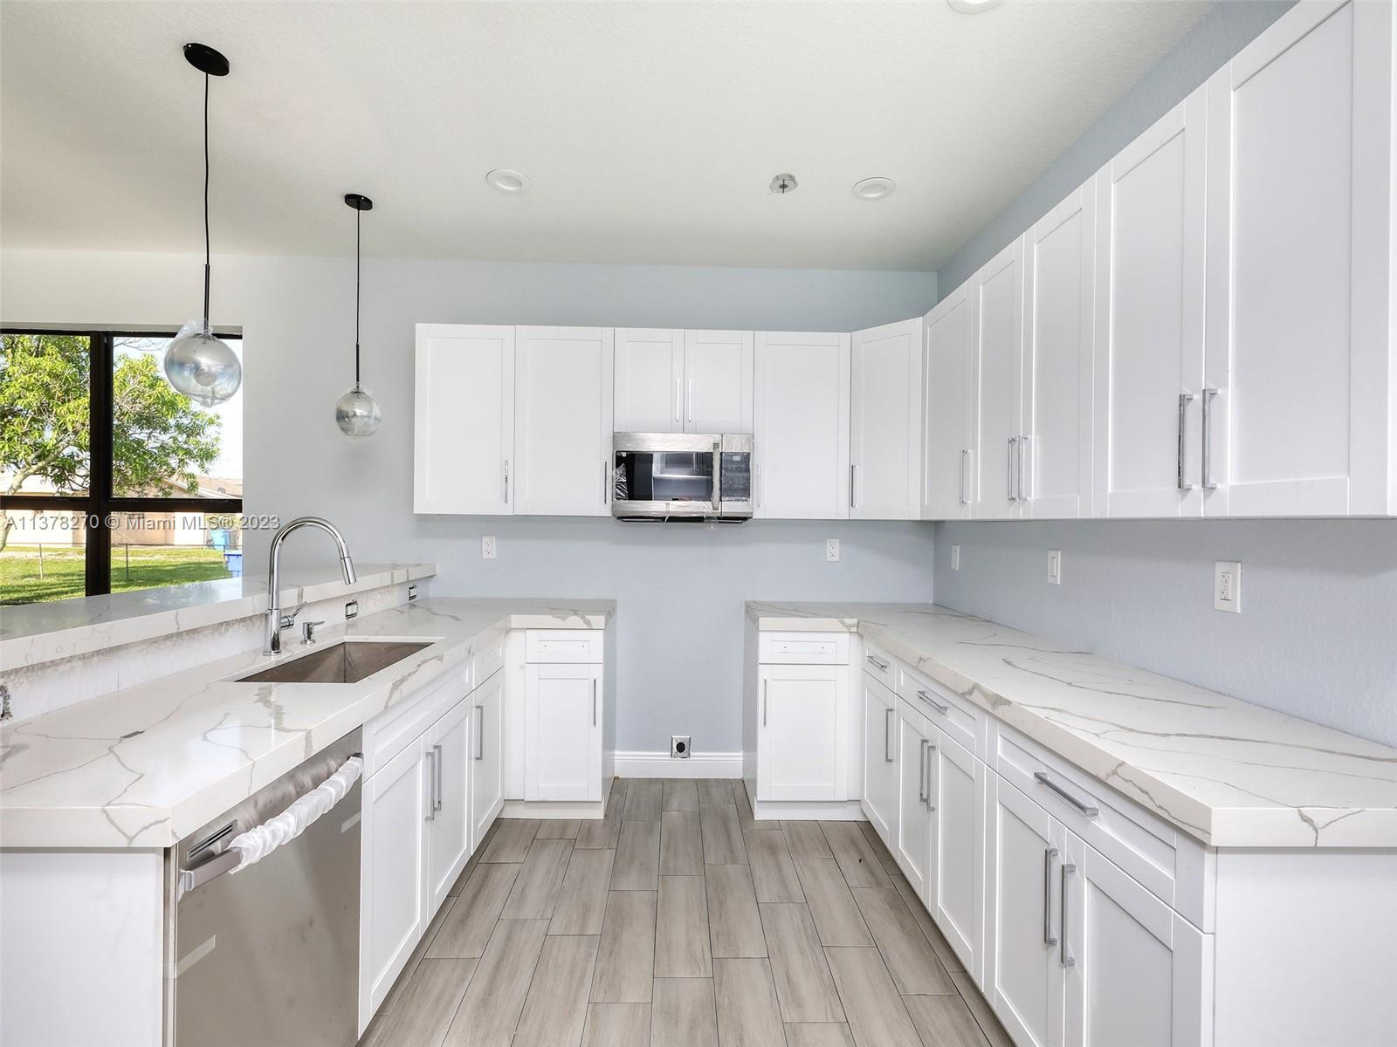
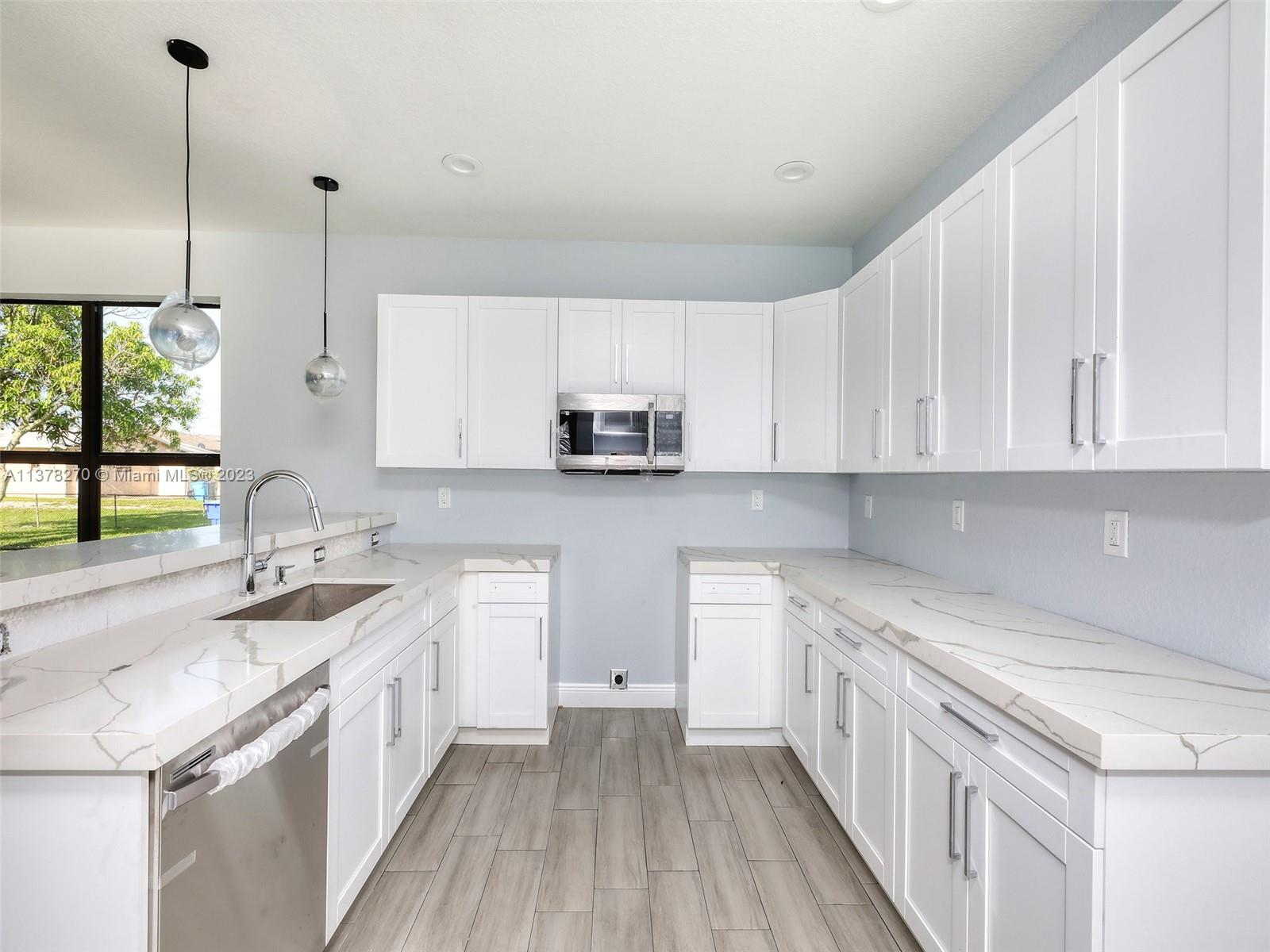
- smoke detector (782, 184)
